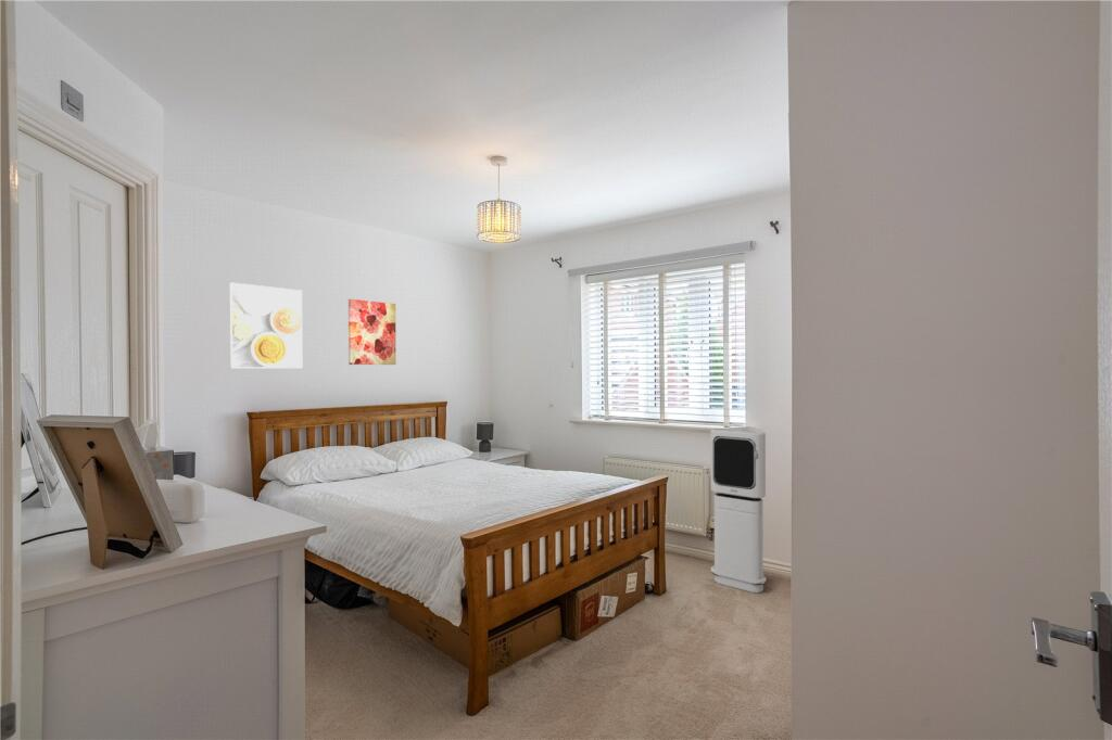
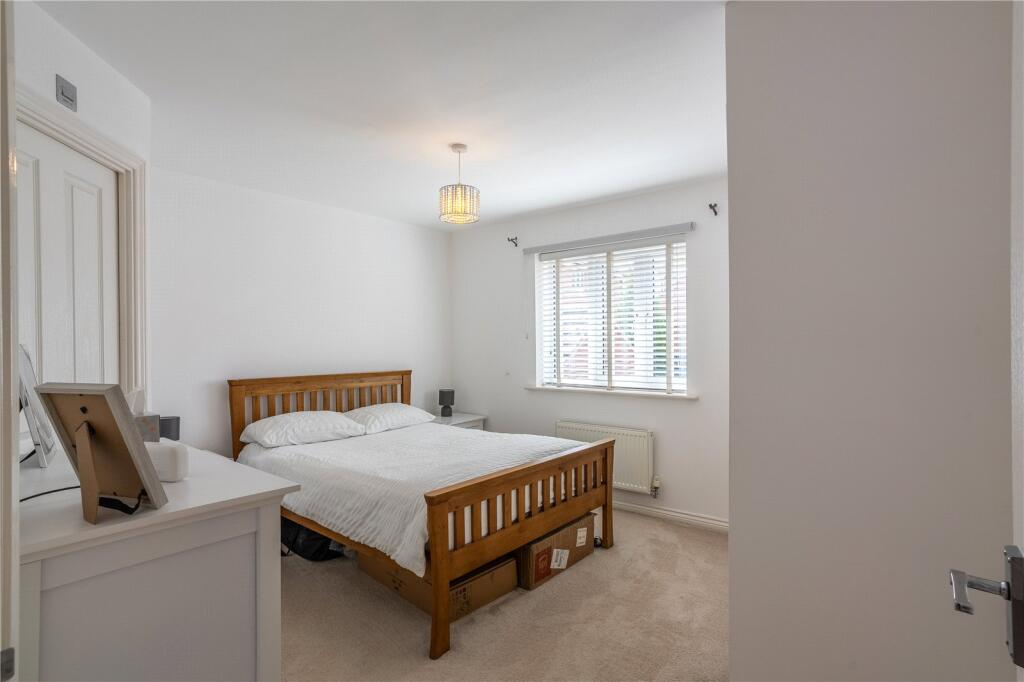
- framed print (267, 327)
- wall art (372, 333)
- air purifier (743, 505)
